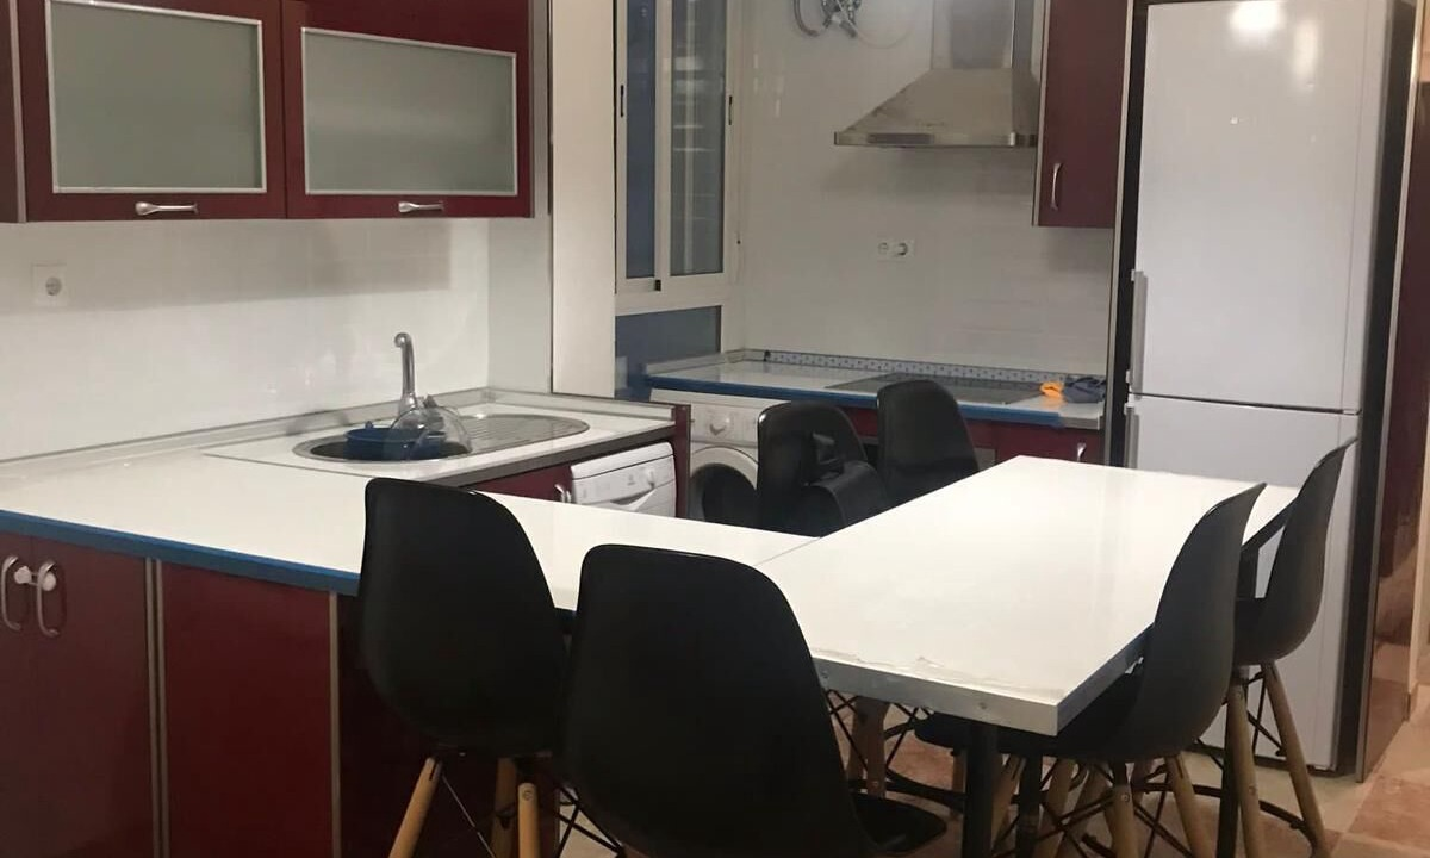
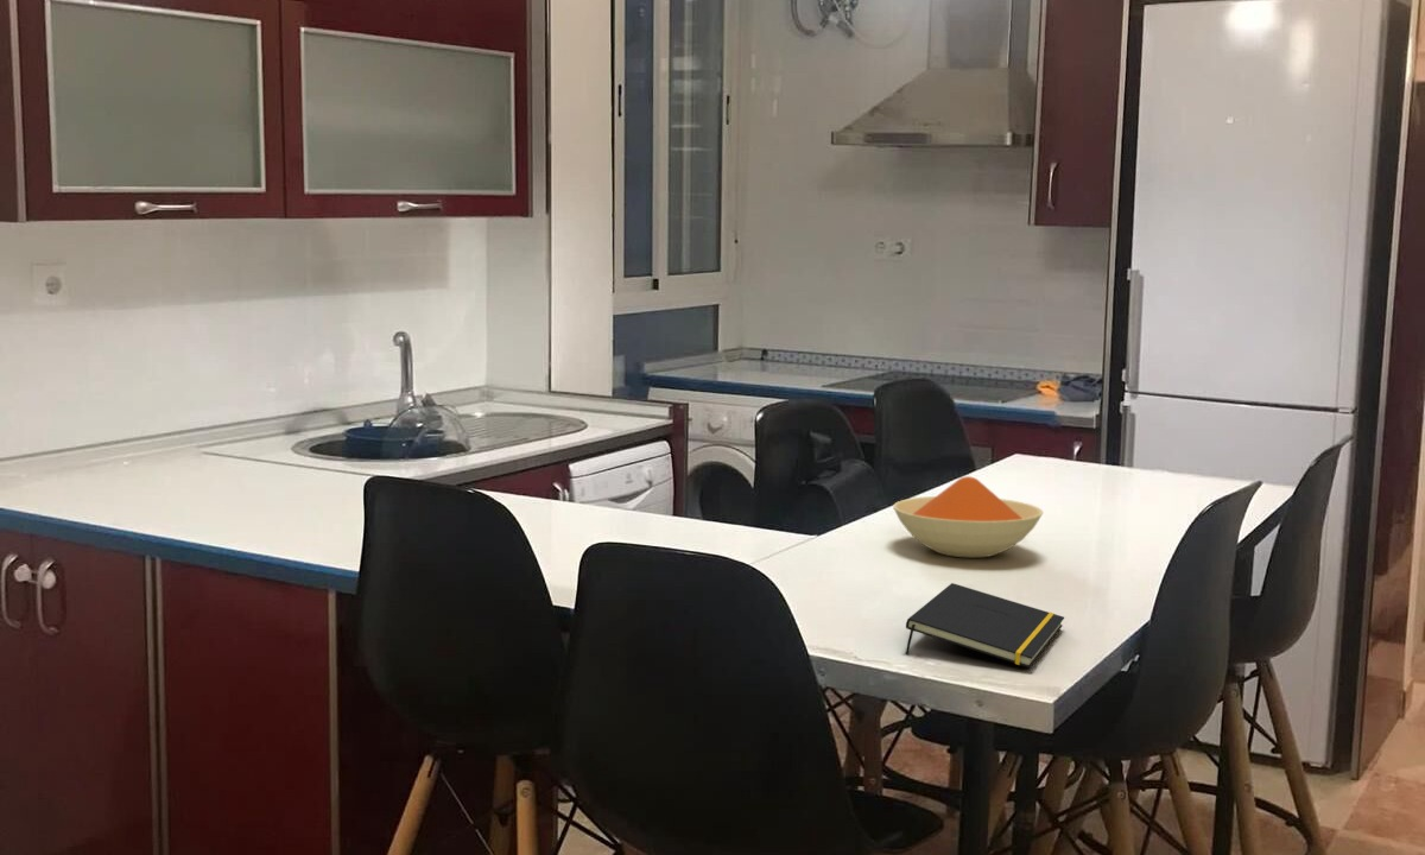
+ notepad (988, 622)
+ bowl (967, 513)
